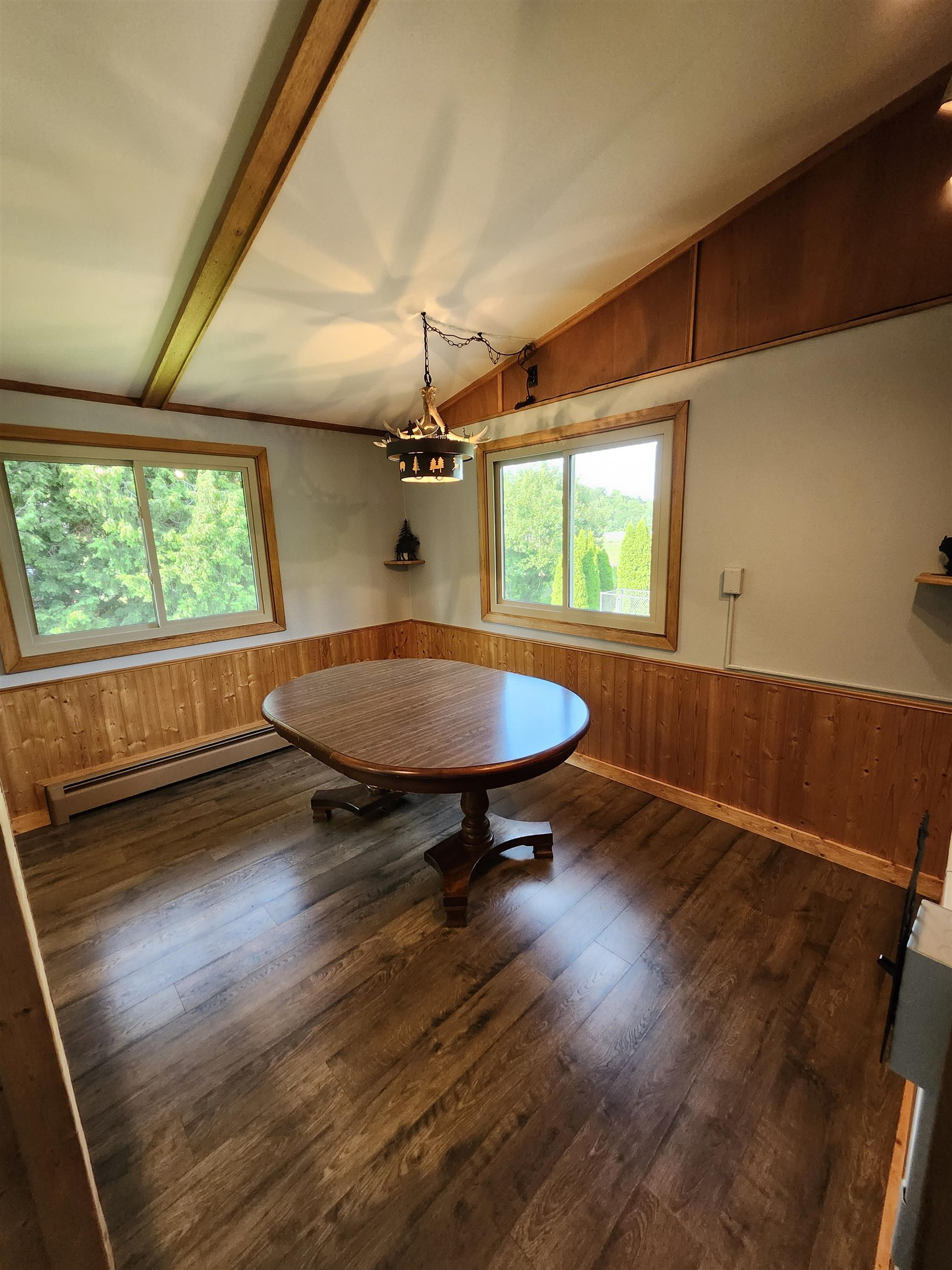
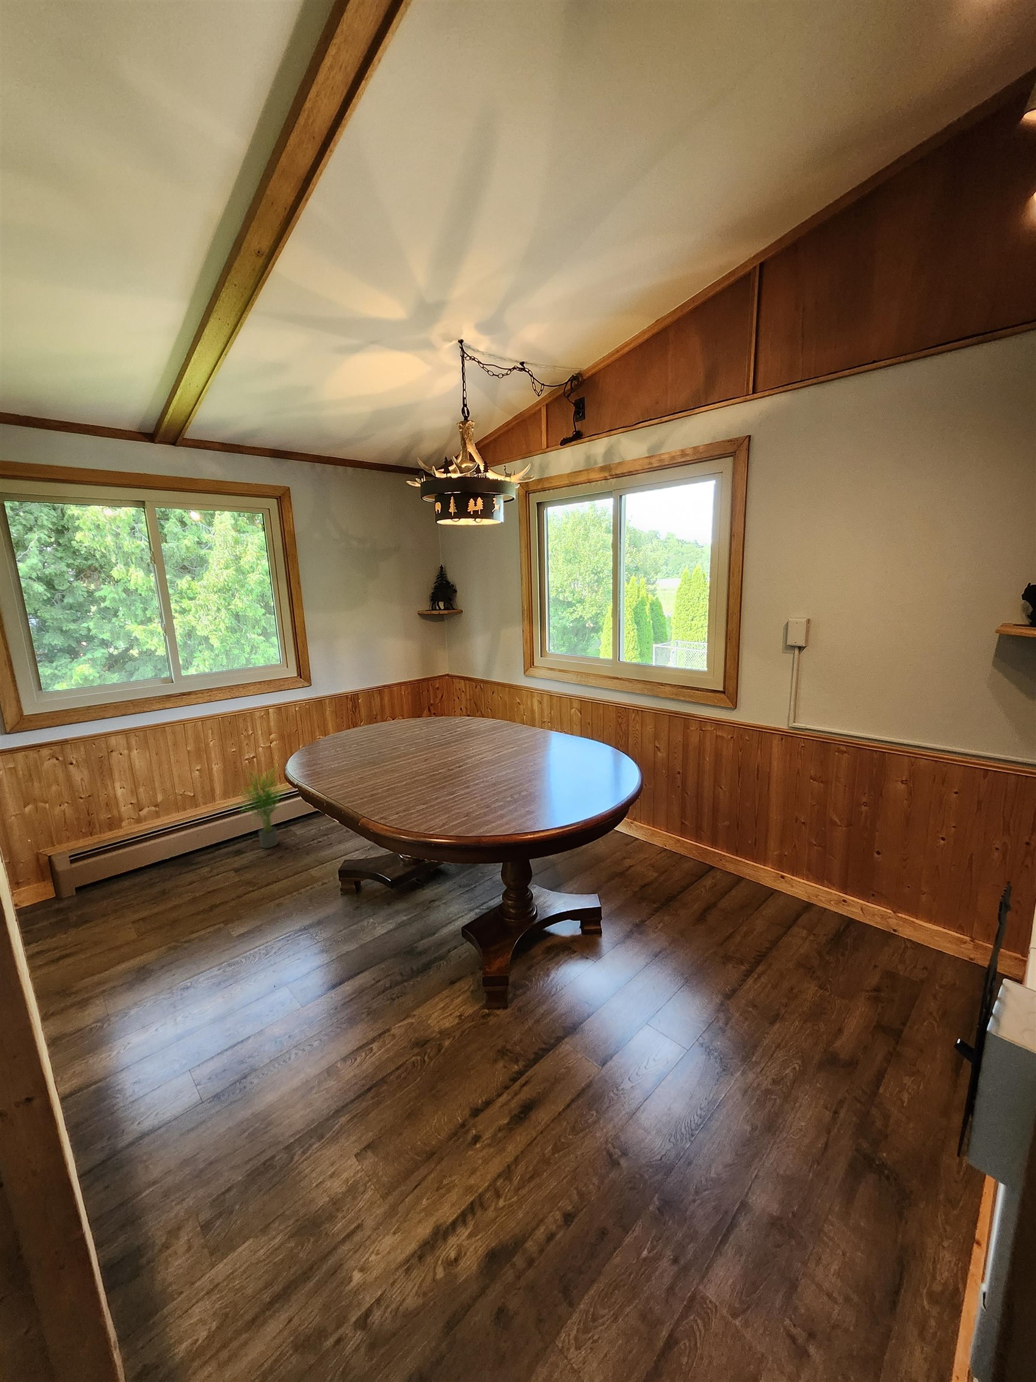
+ potted plant (260, 807)
